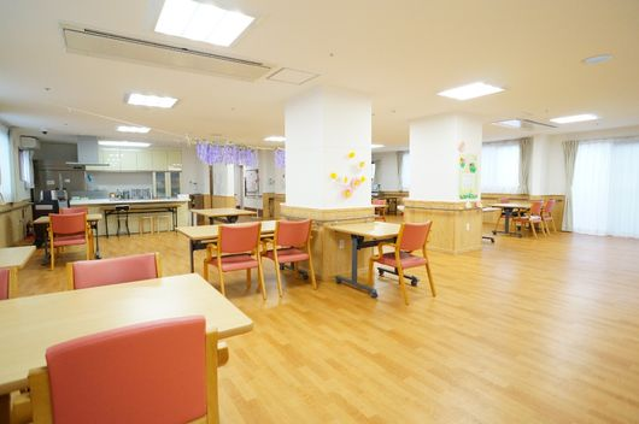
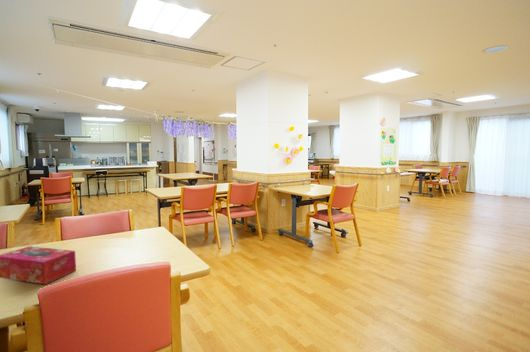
+ tissue box (36, 263)
